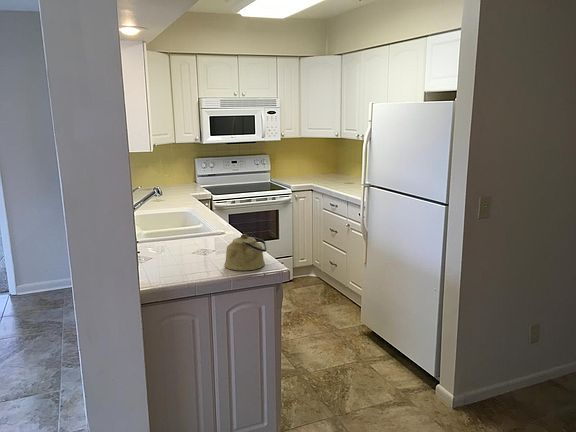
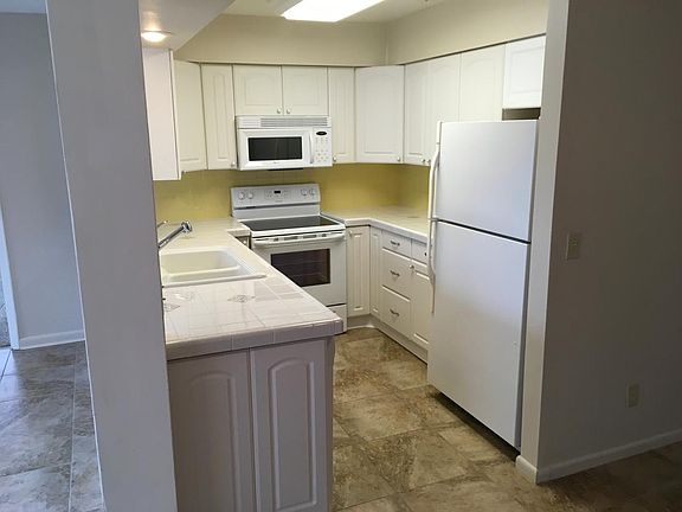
- kettle (245, 248)
